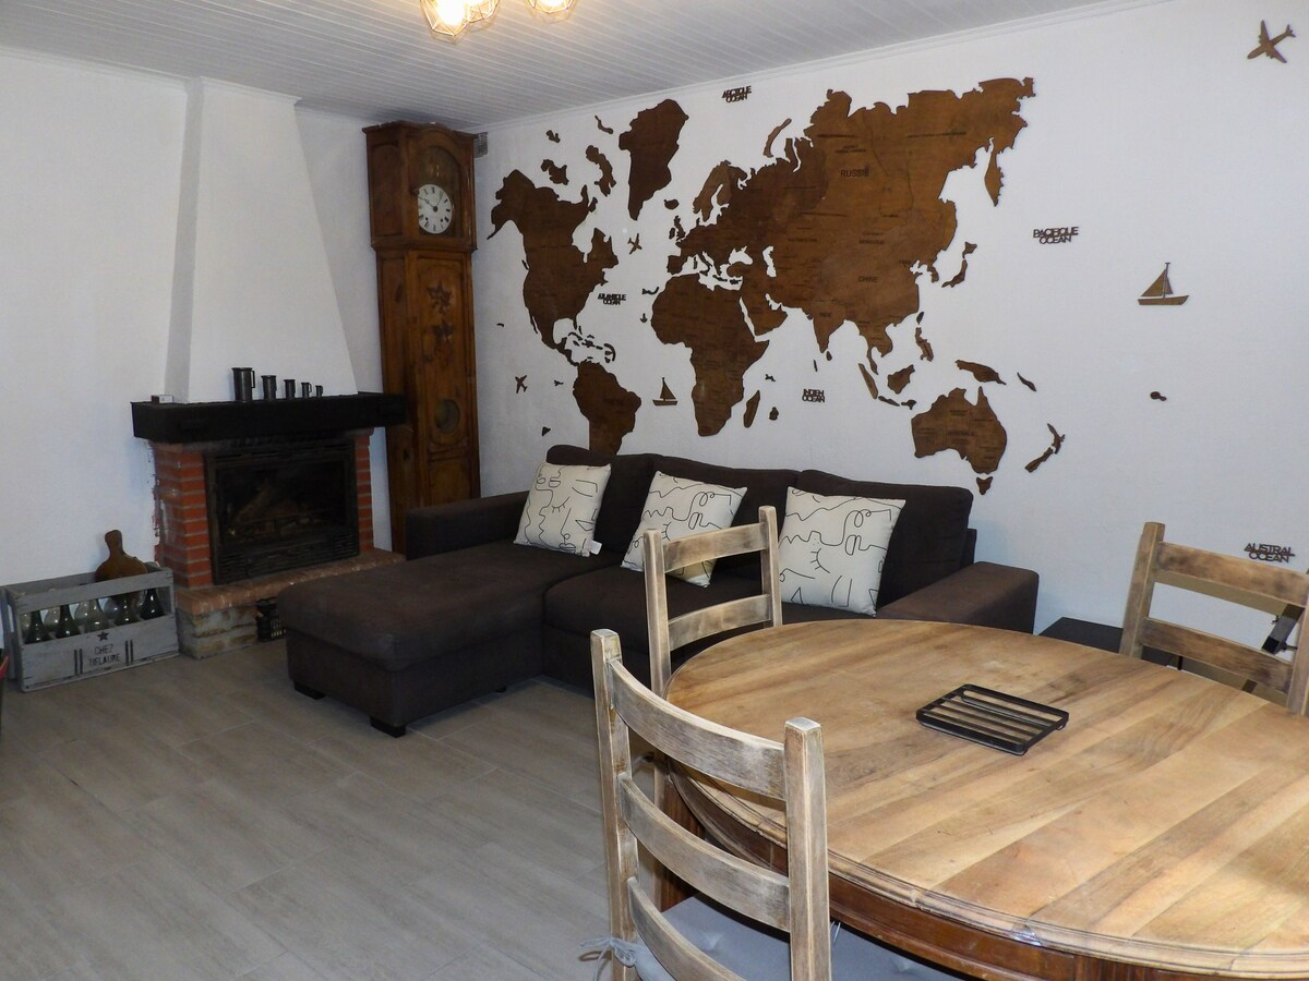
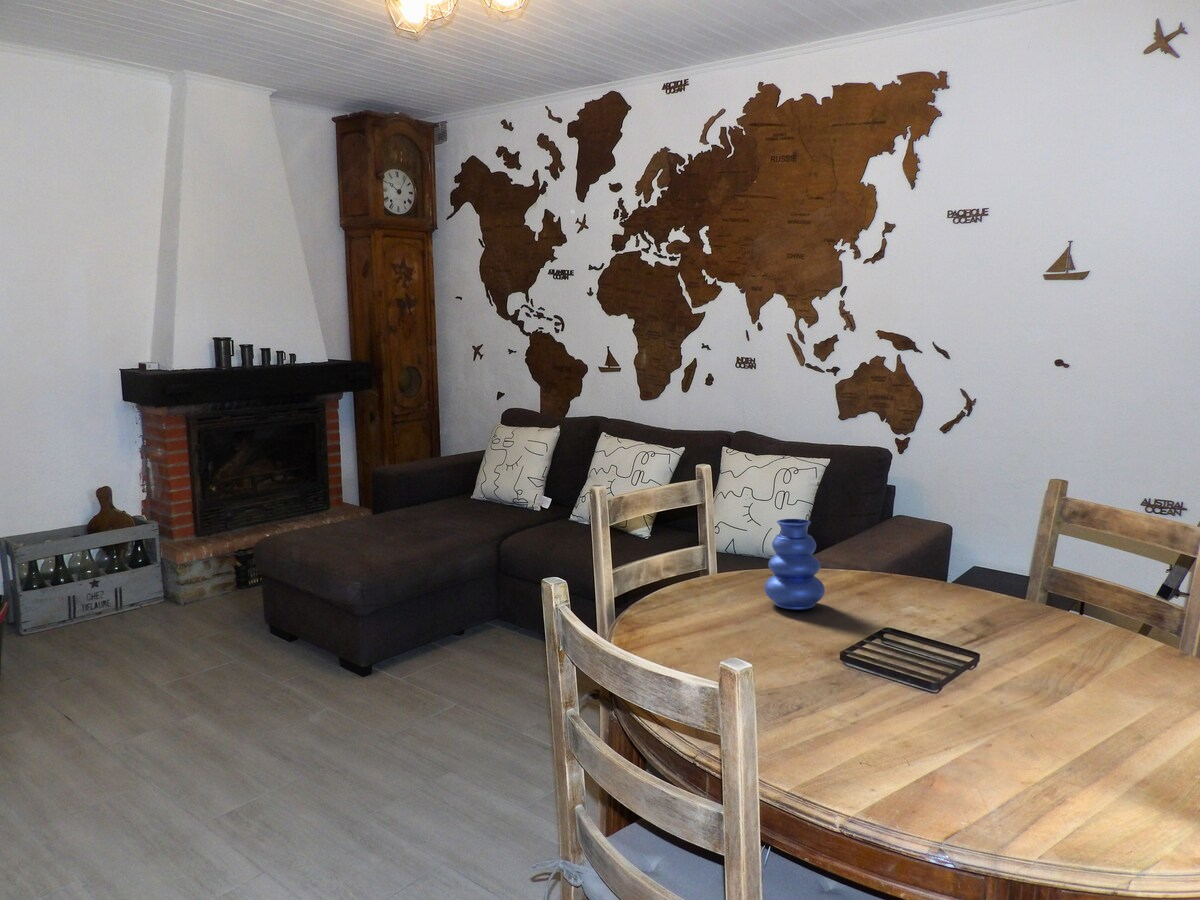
+ vase (794, 563)
